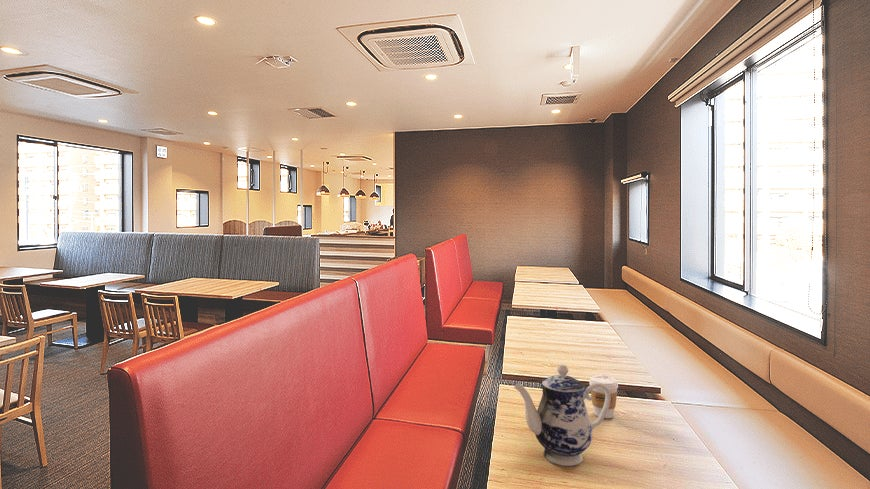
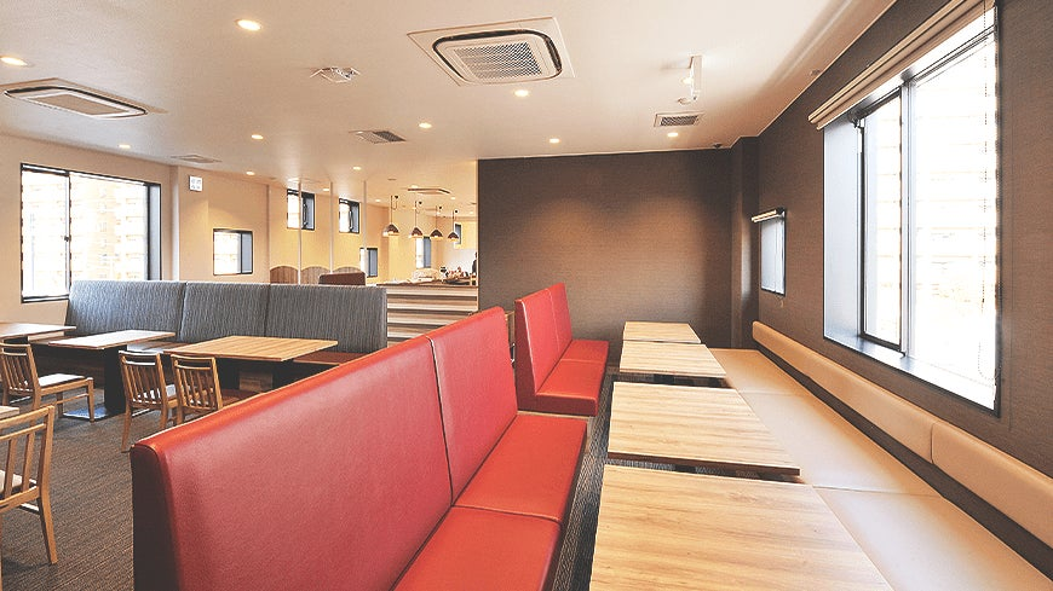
- coffee cup (603, 396)
- teapot (562, 410)
